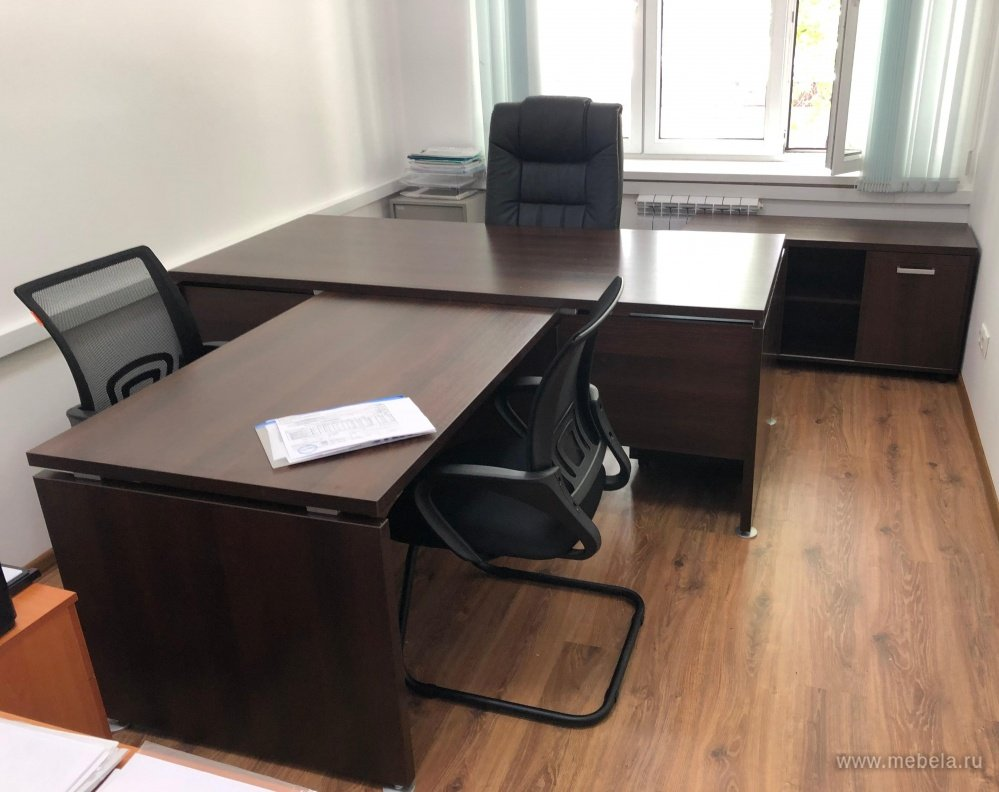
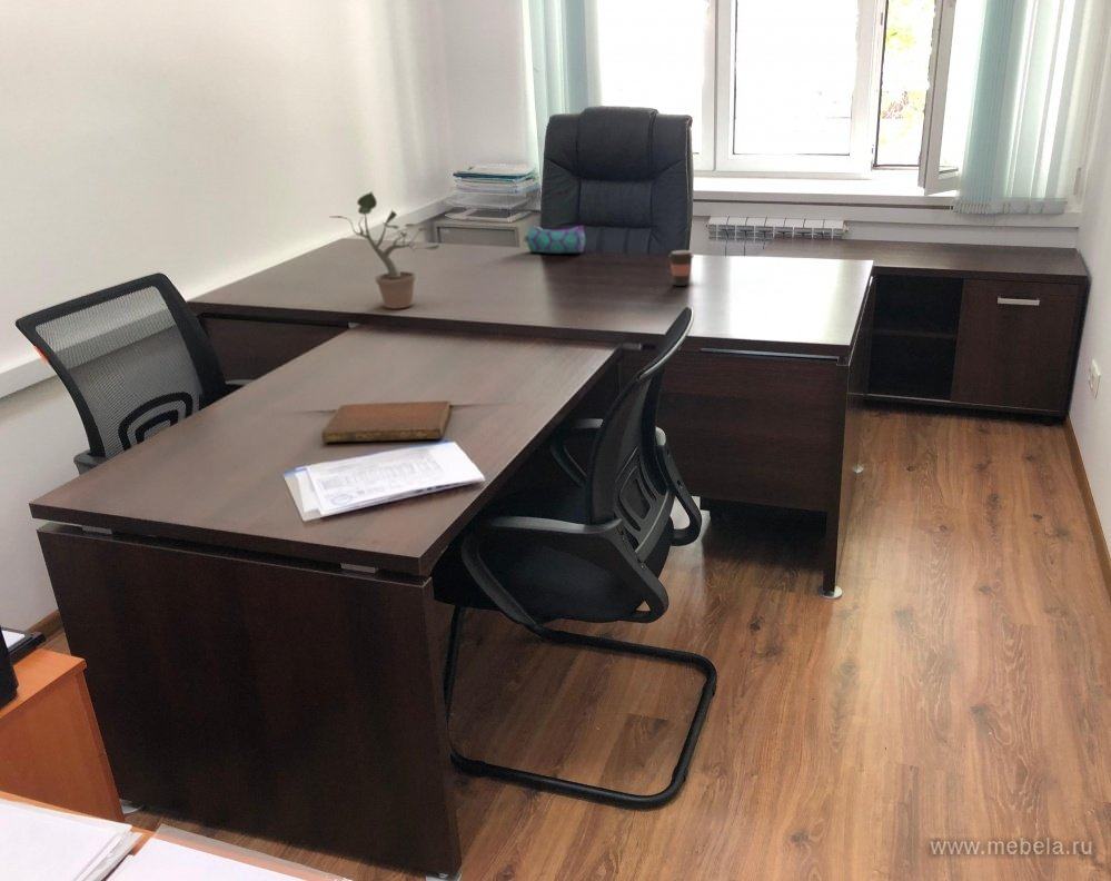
+ notebook (388, 420)
+ coffee cup (681, 268)
+ pencil case (555, 238)
+ potted plant (388, 247)
